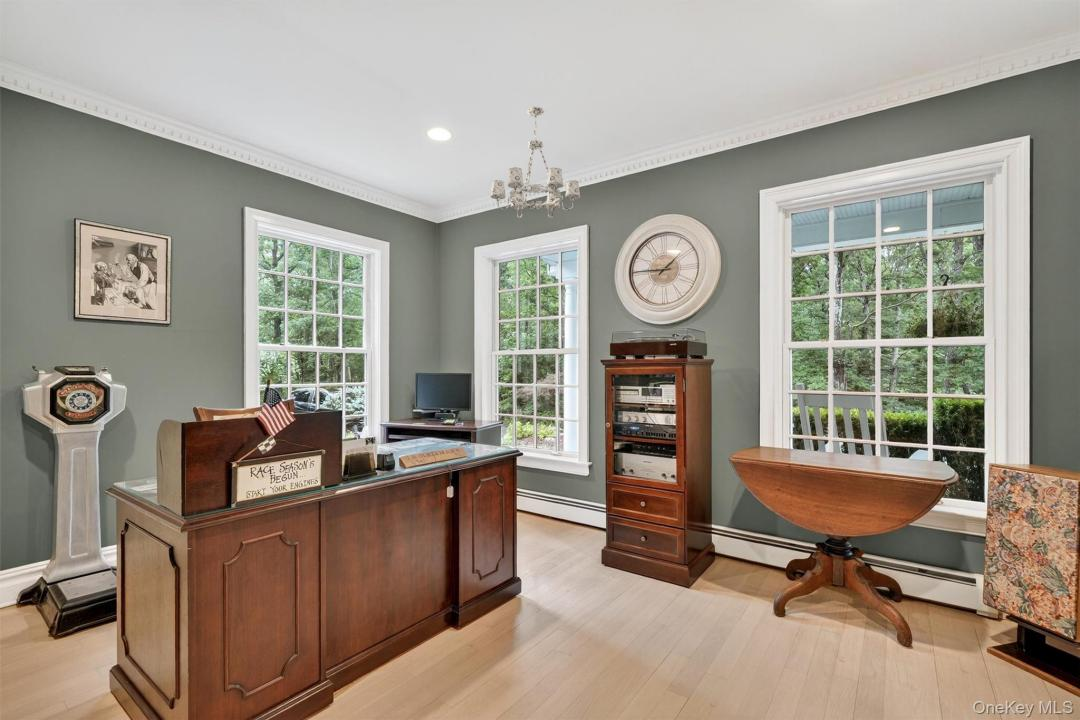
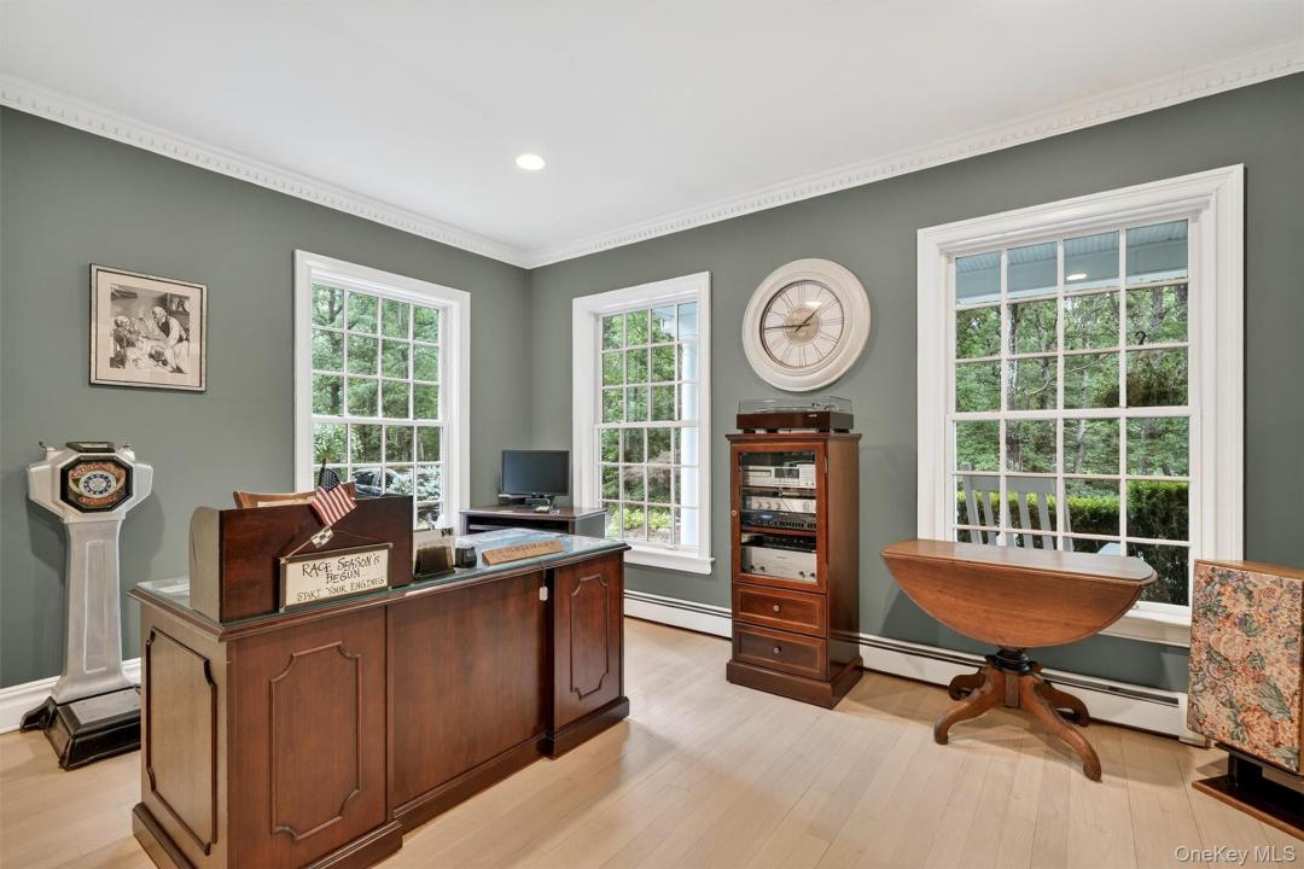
- chandelier (531, 160)
